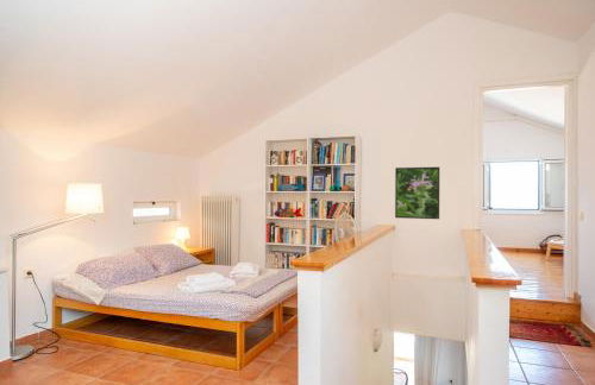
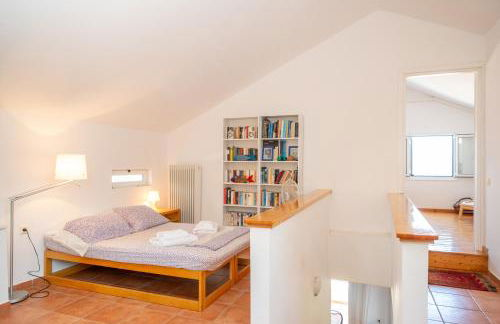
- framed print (416, 192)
